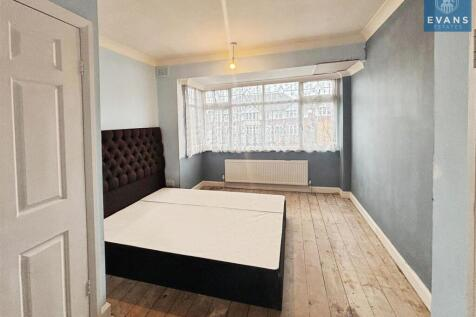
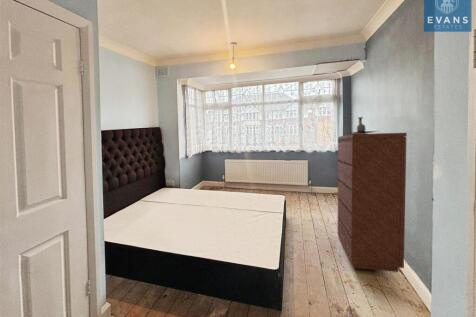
+ decorative vase (361, 125)
+ dresser (365, 195)
